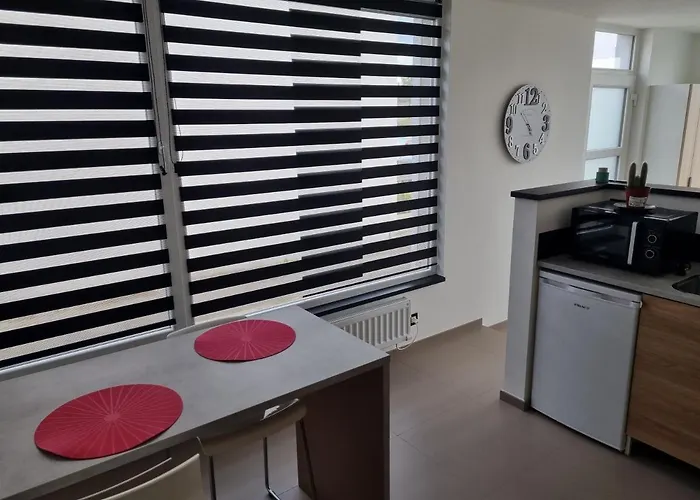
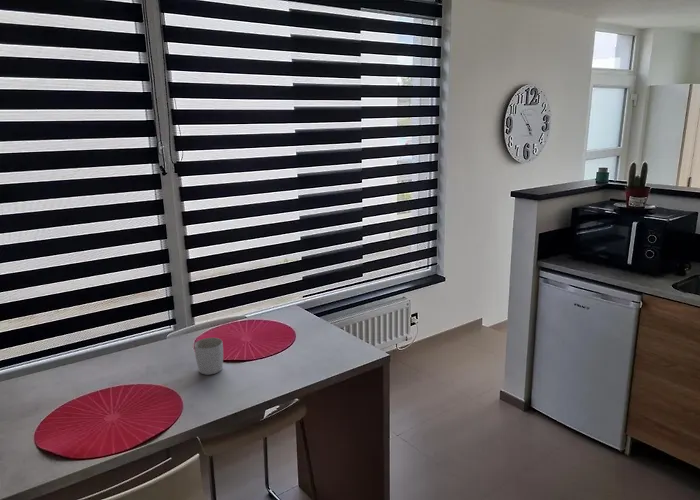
+ mug (208, 354)
